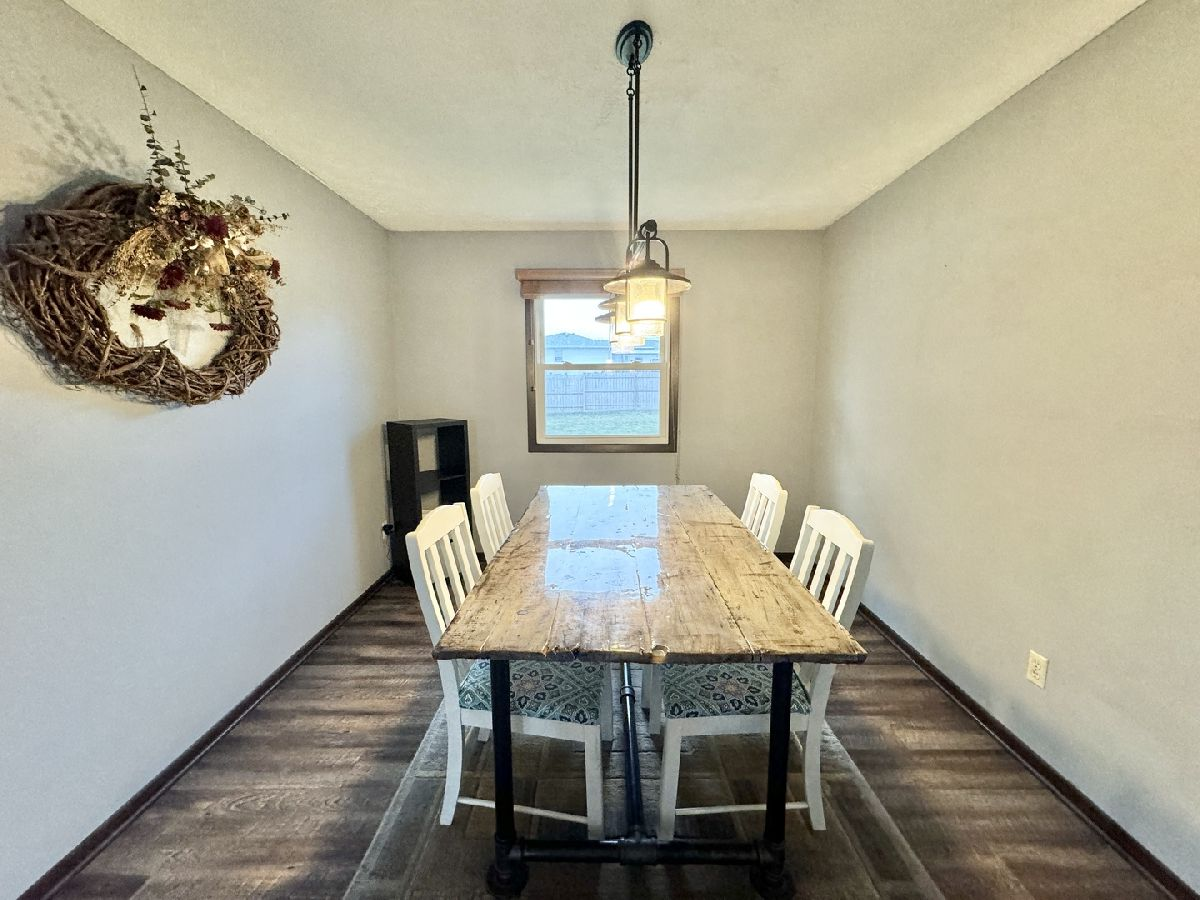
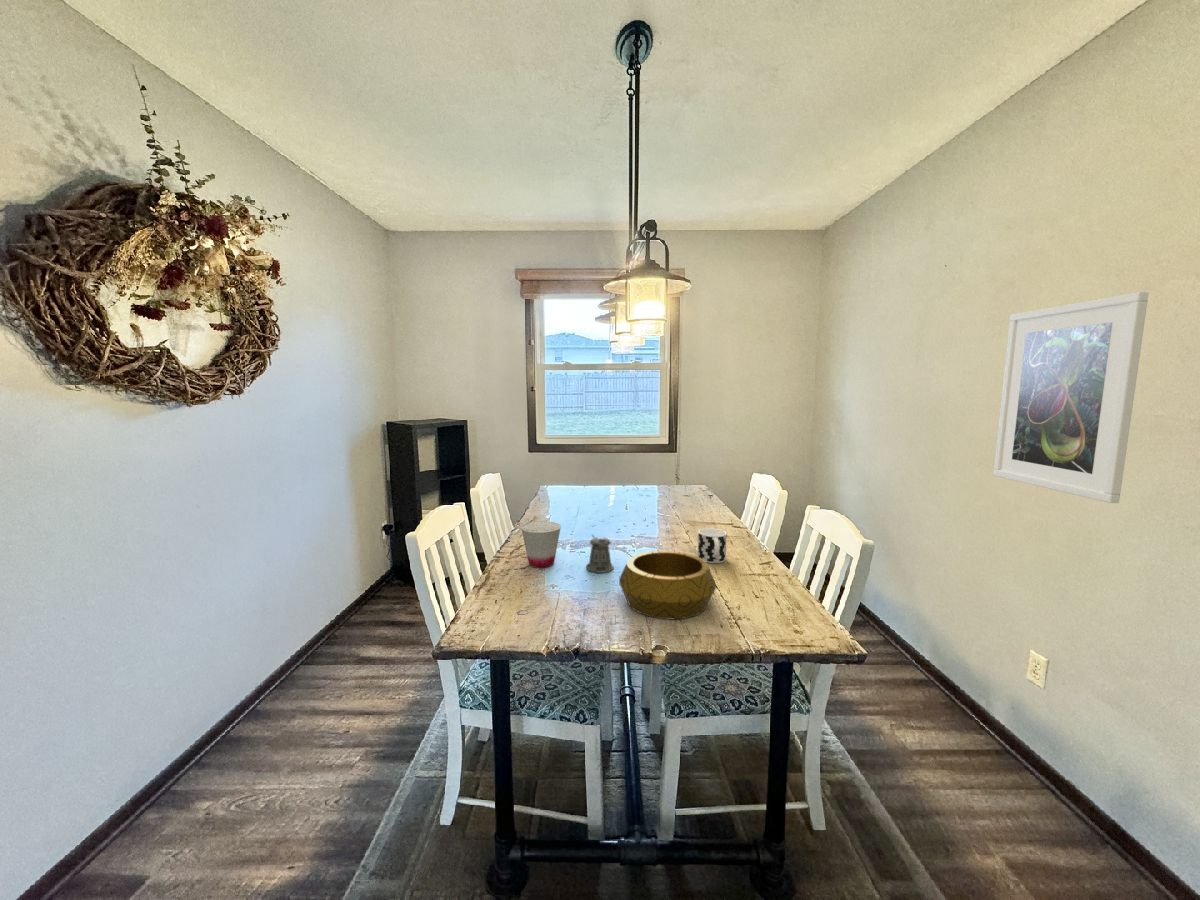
+ cup (713, 546)
+ pepper shaker (599, 551)
+ cup (541, 545)
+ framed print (1058, 398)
+ decorative bowl (666, 582)
